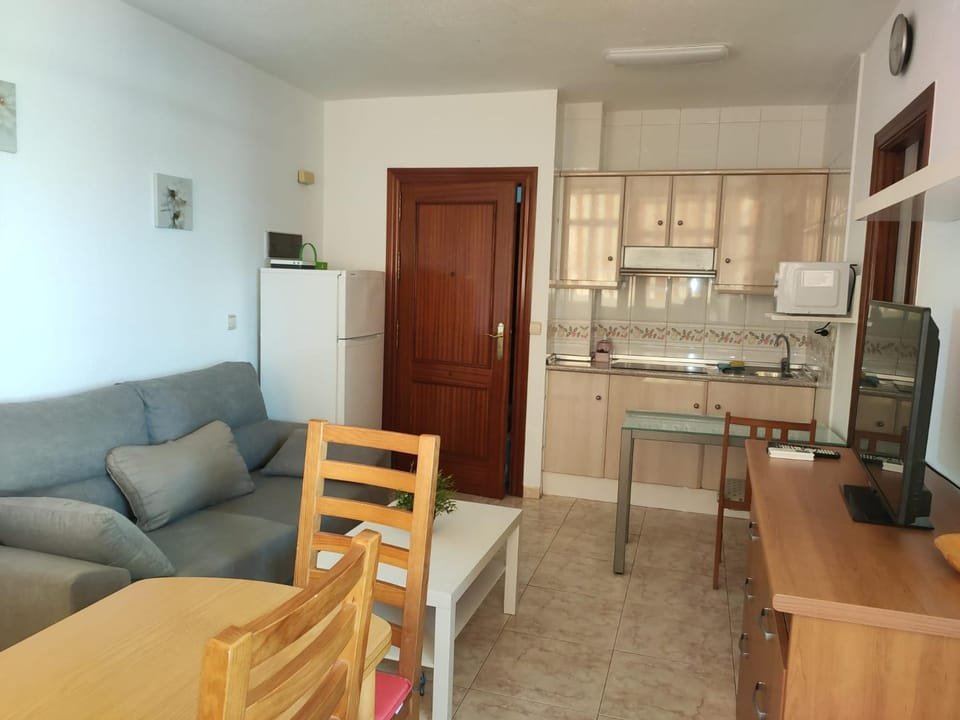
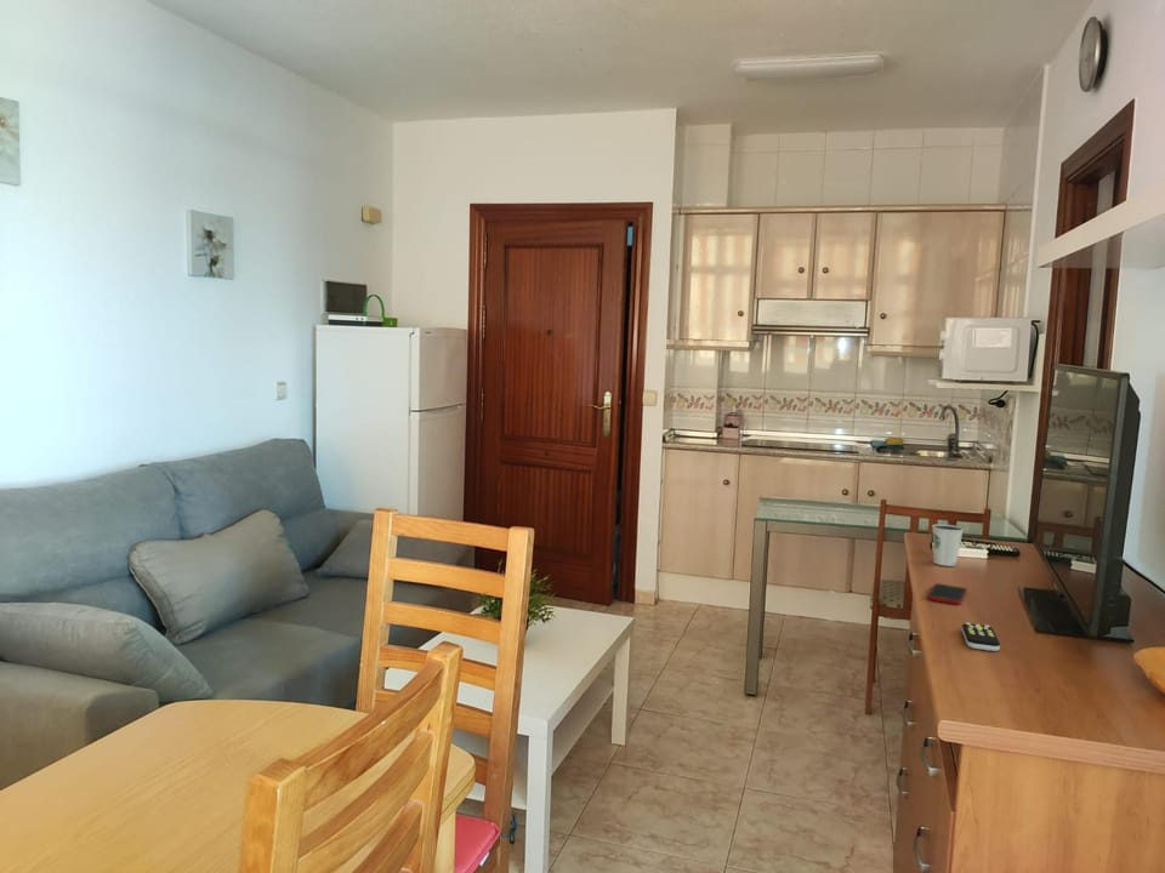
+ remote control (979, 635)
+ cell phone (947, 593)
+ dixie cup (945, 546)
